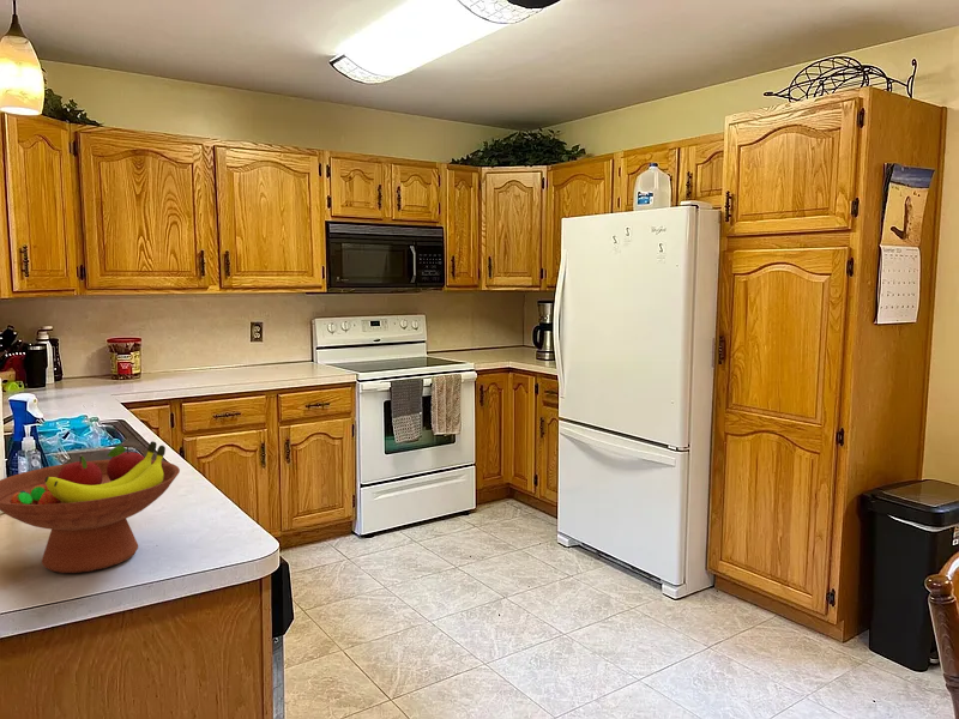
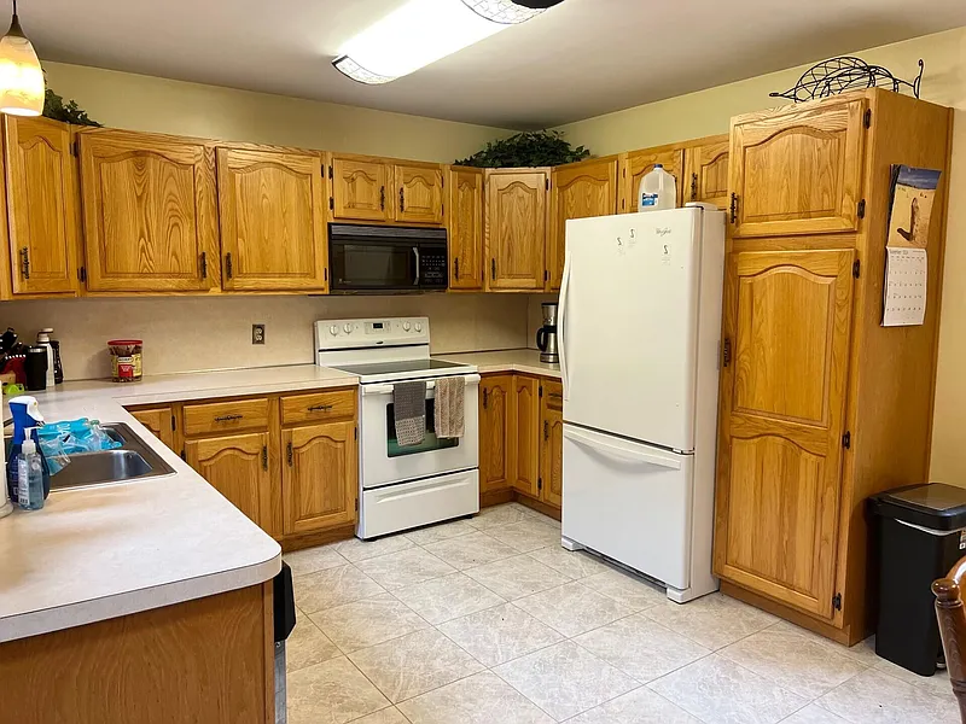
- fruit bowl (88, 503)
